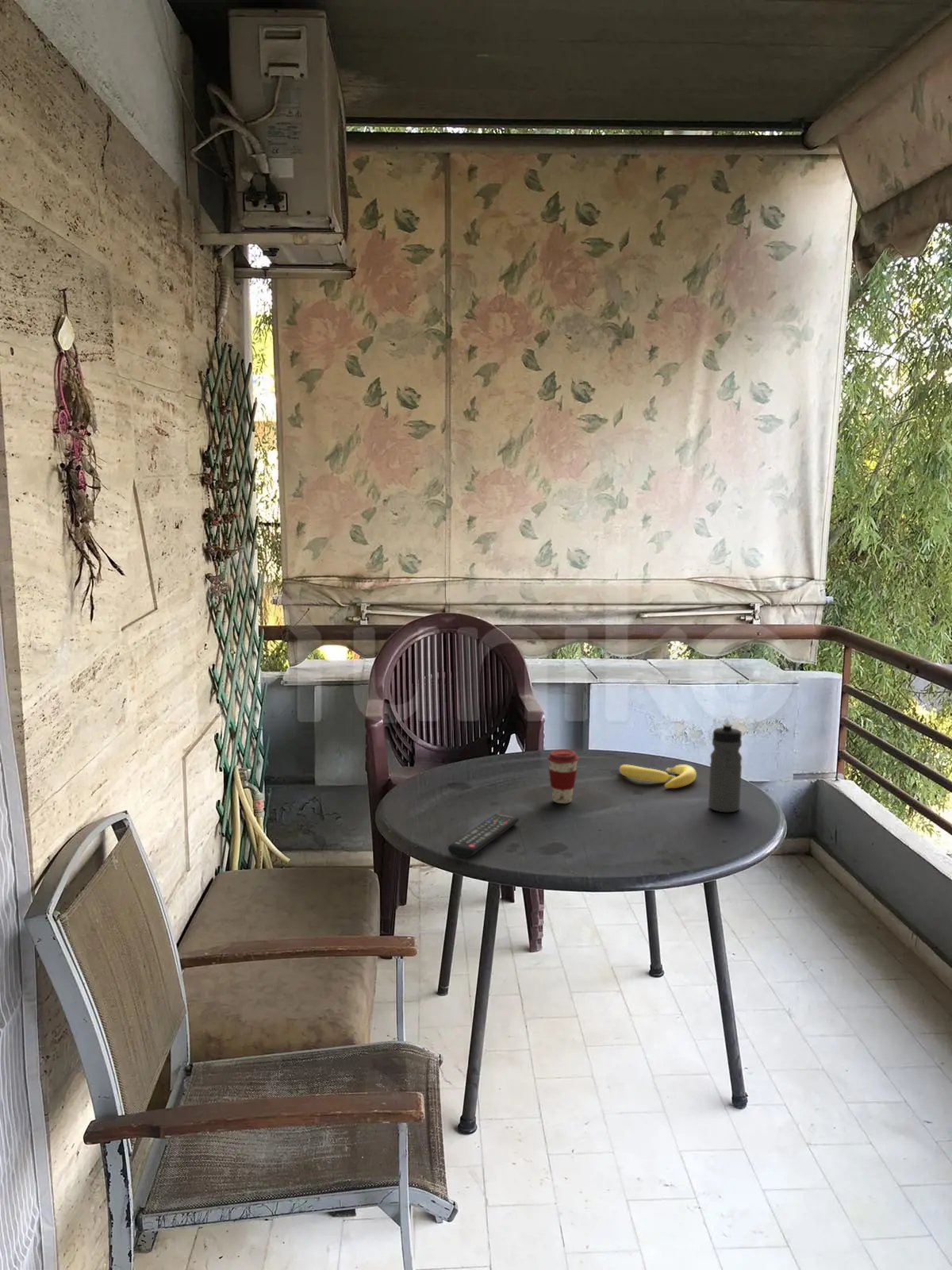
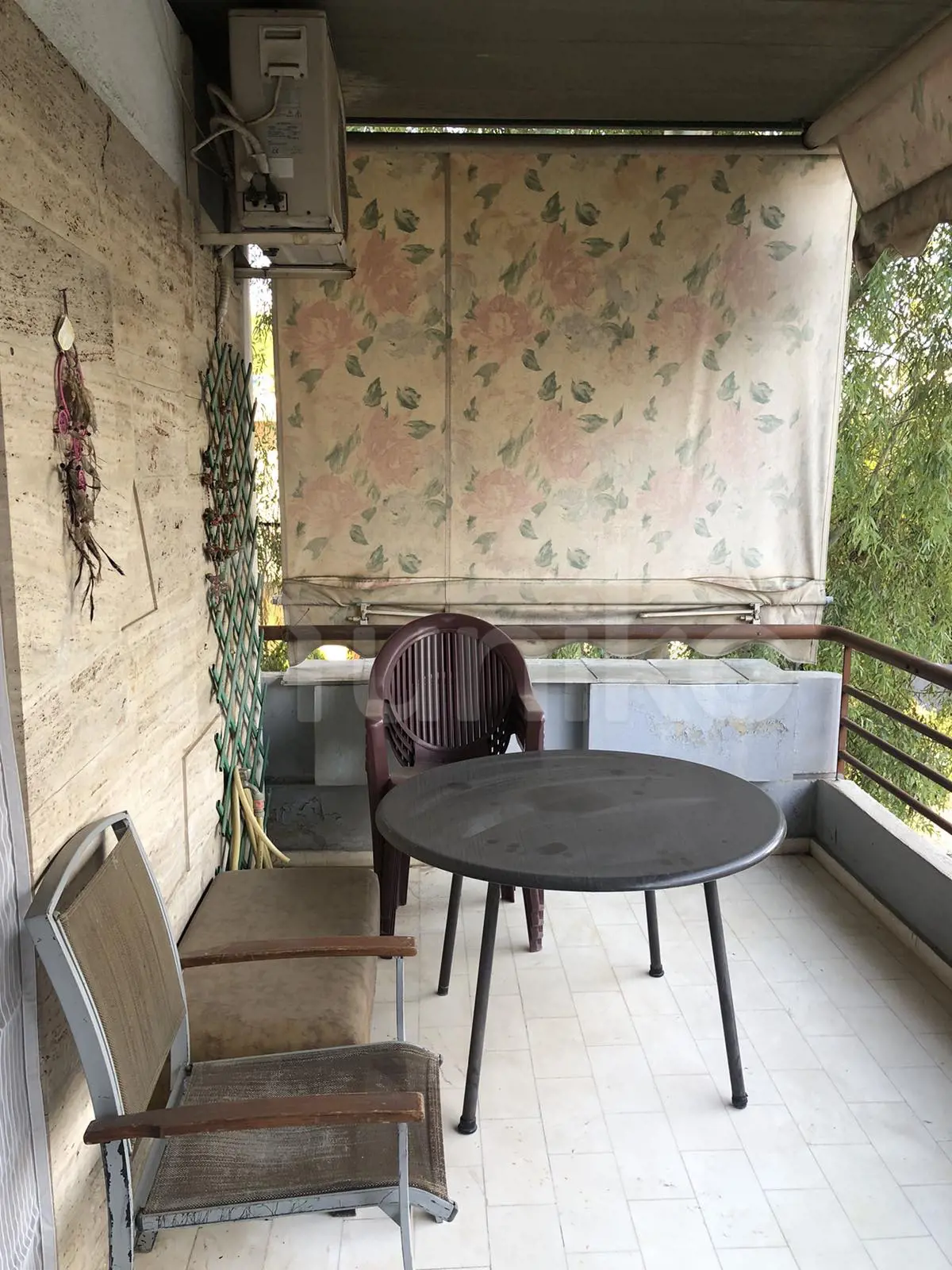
- banana (658, 772)
- remote control (485, 834)
- coffee cup (562, 776)
- water bottle (725, 766)
